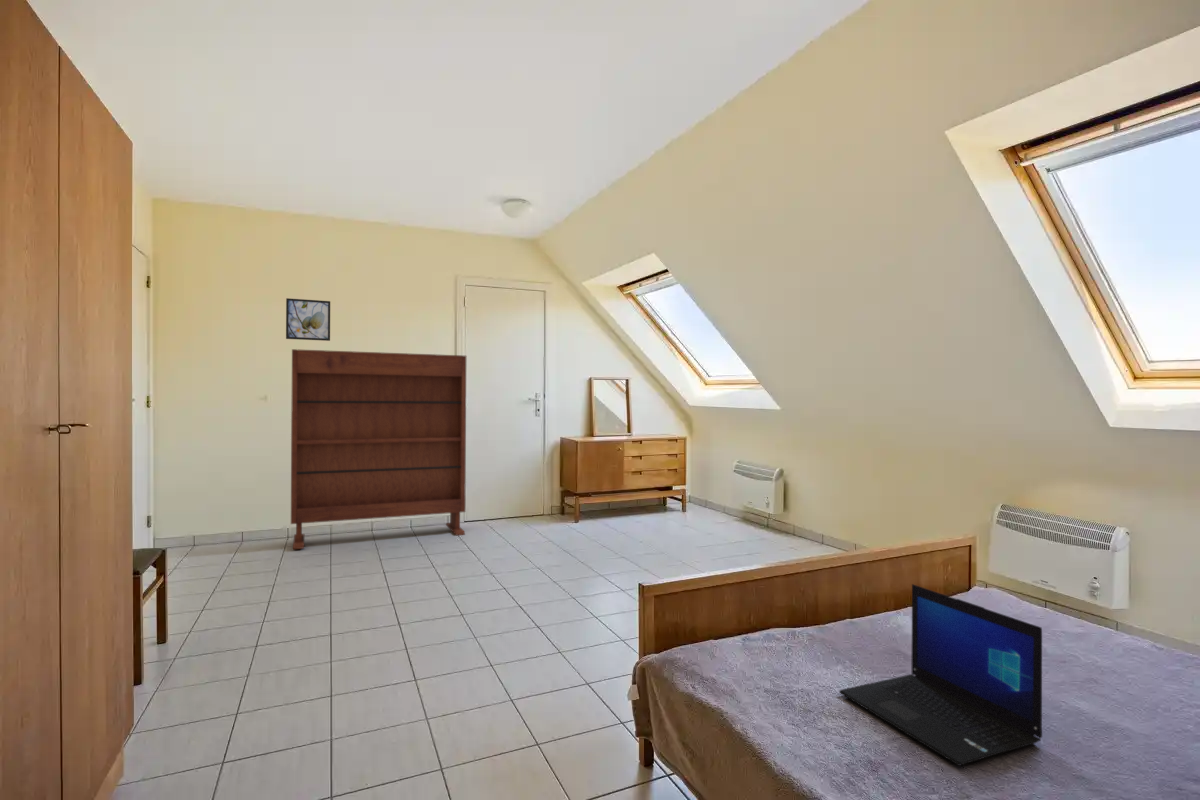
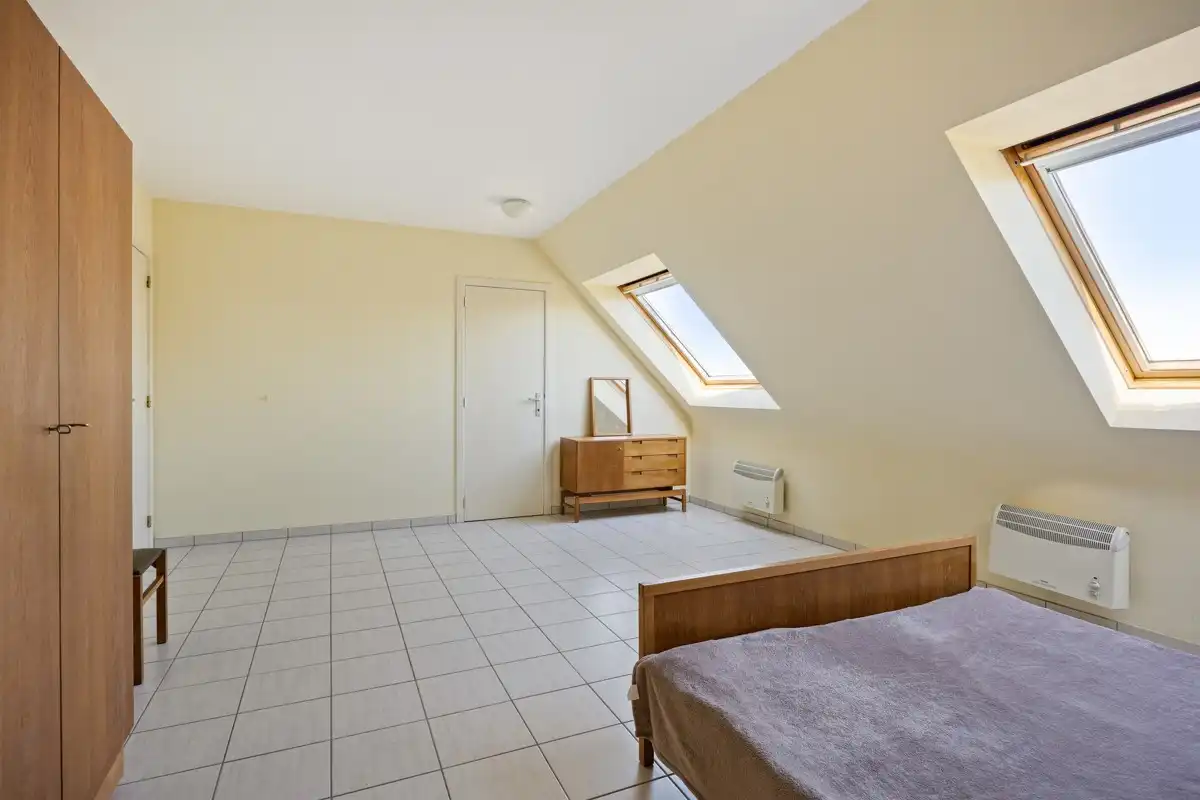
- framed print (308, 319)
- bookshelf (381, 444)
- laptop (933, 663)
